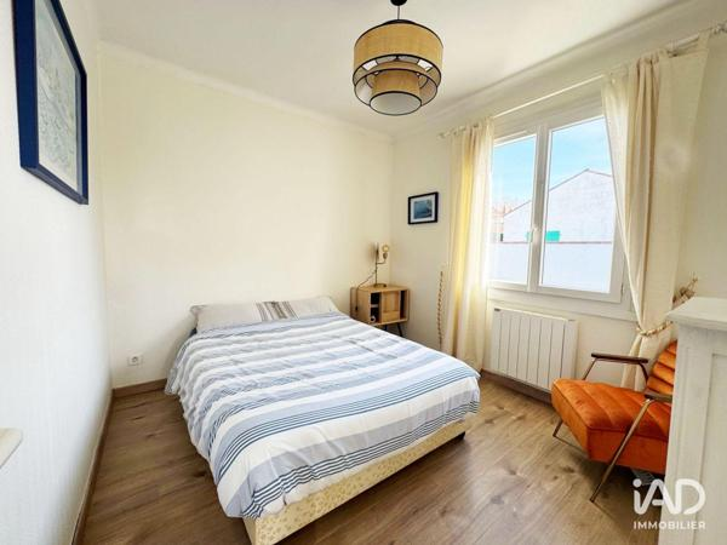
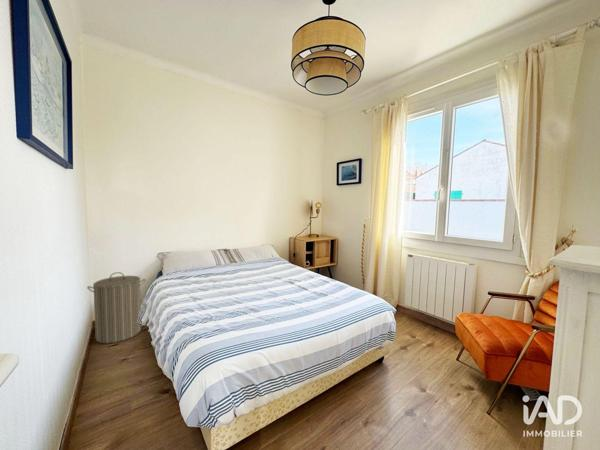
+ laundry hamper (118, 303)
